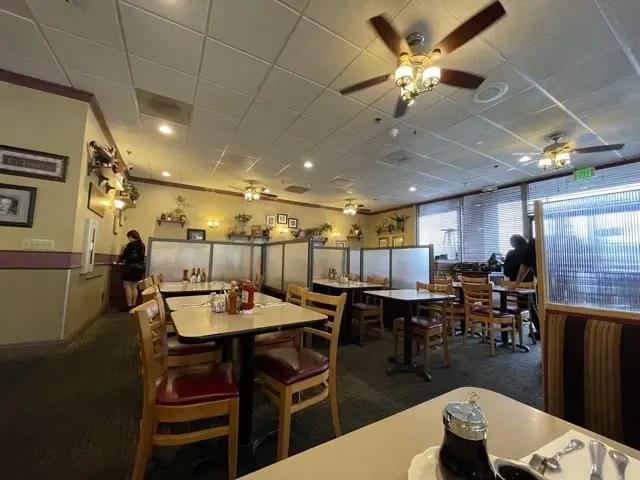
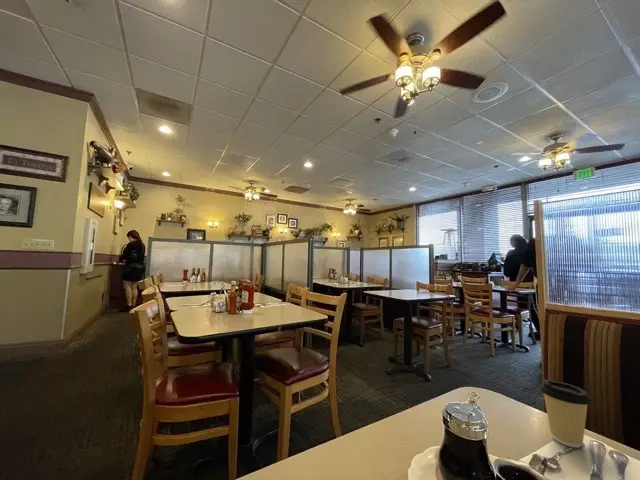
+ coffee cup (565, 412)
